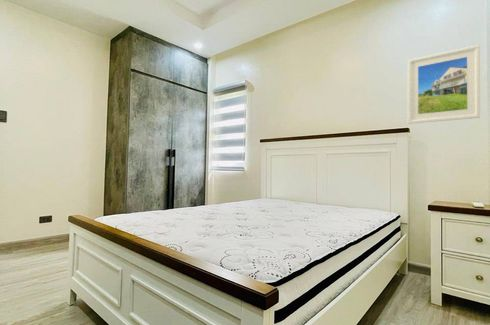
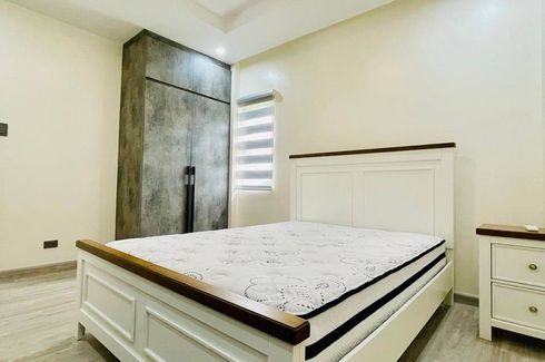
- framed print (441, 86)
